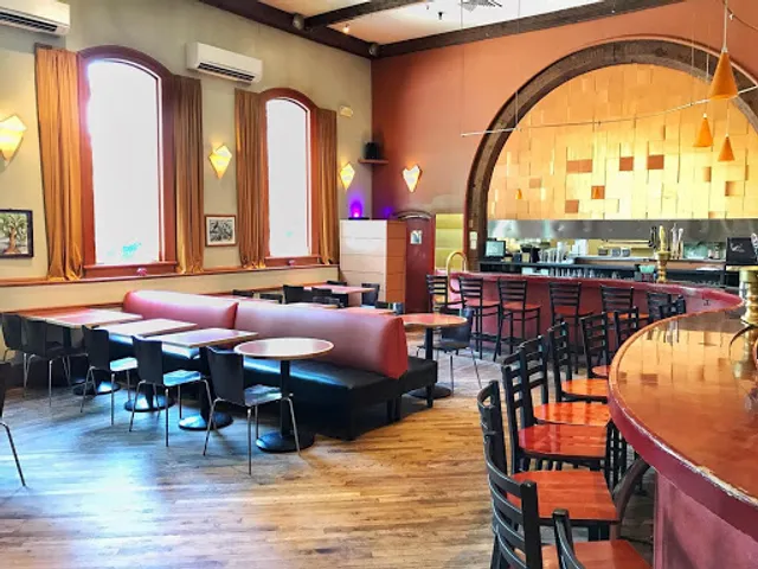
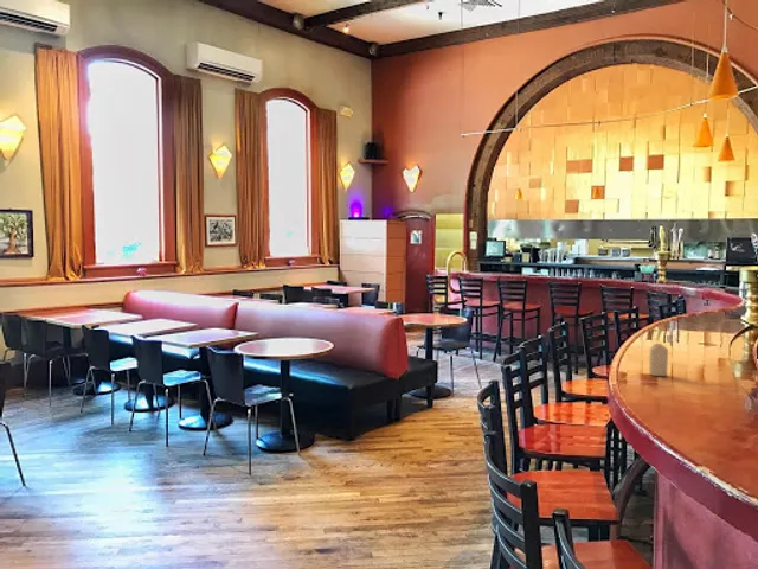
+ candle (657, 359)
